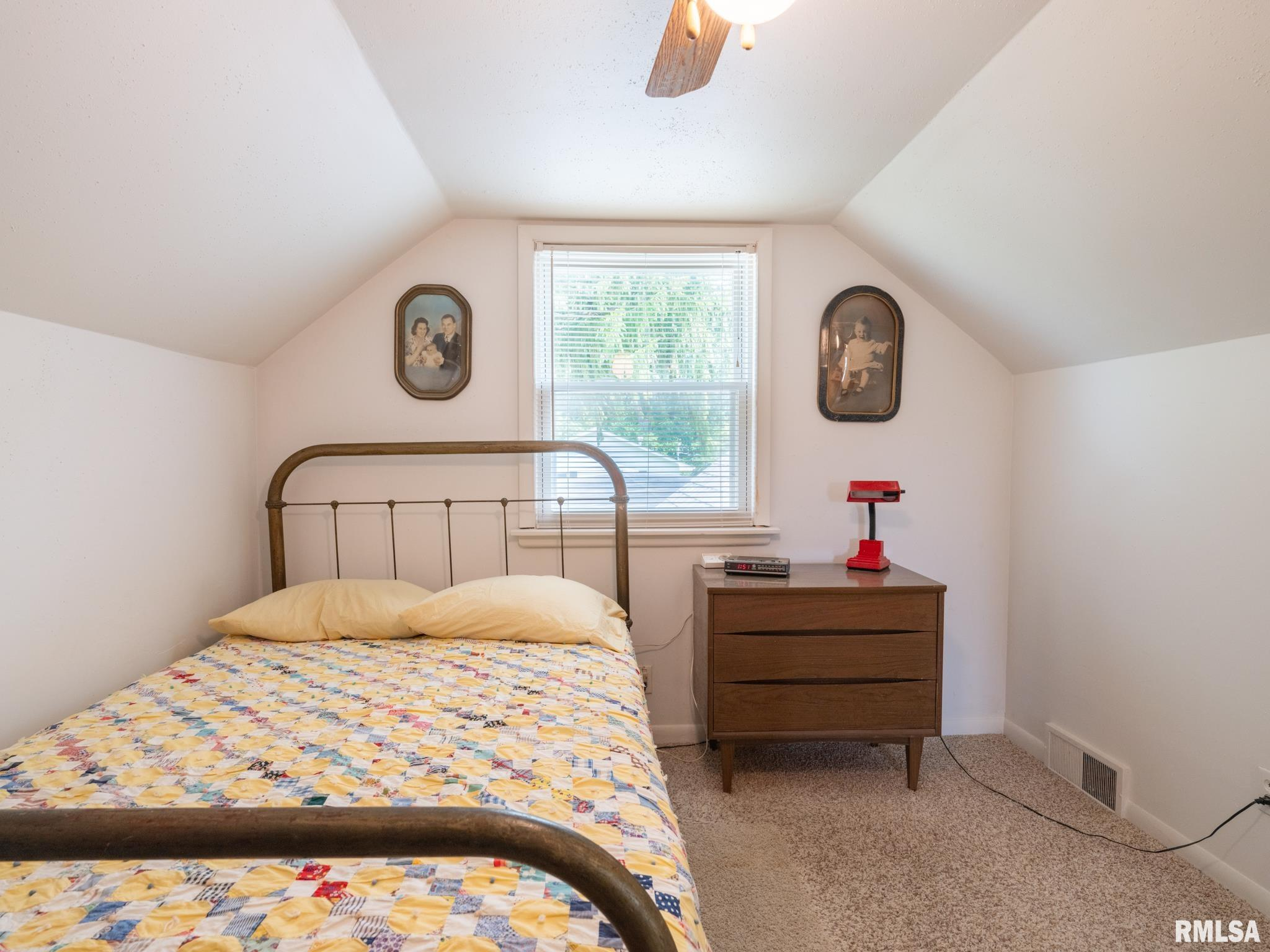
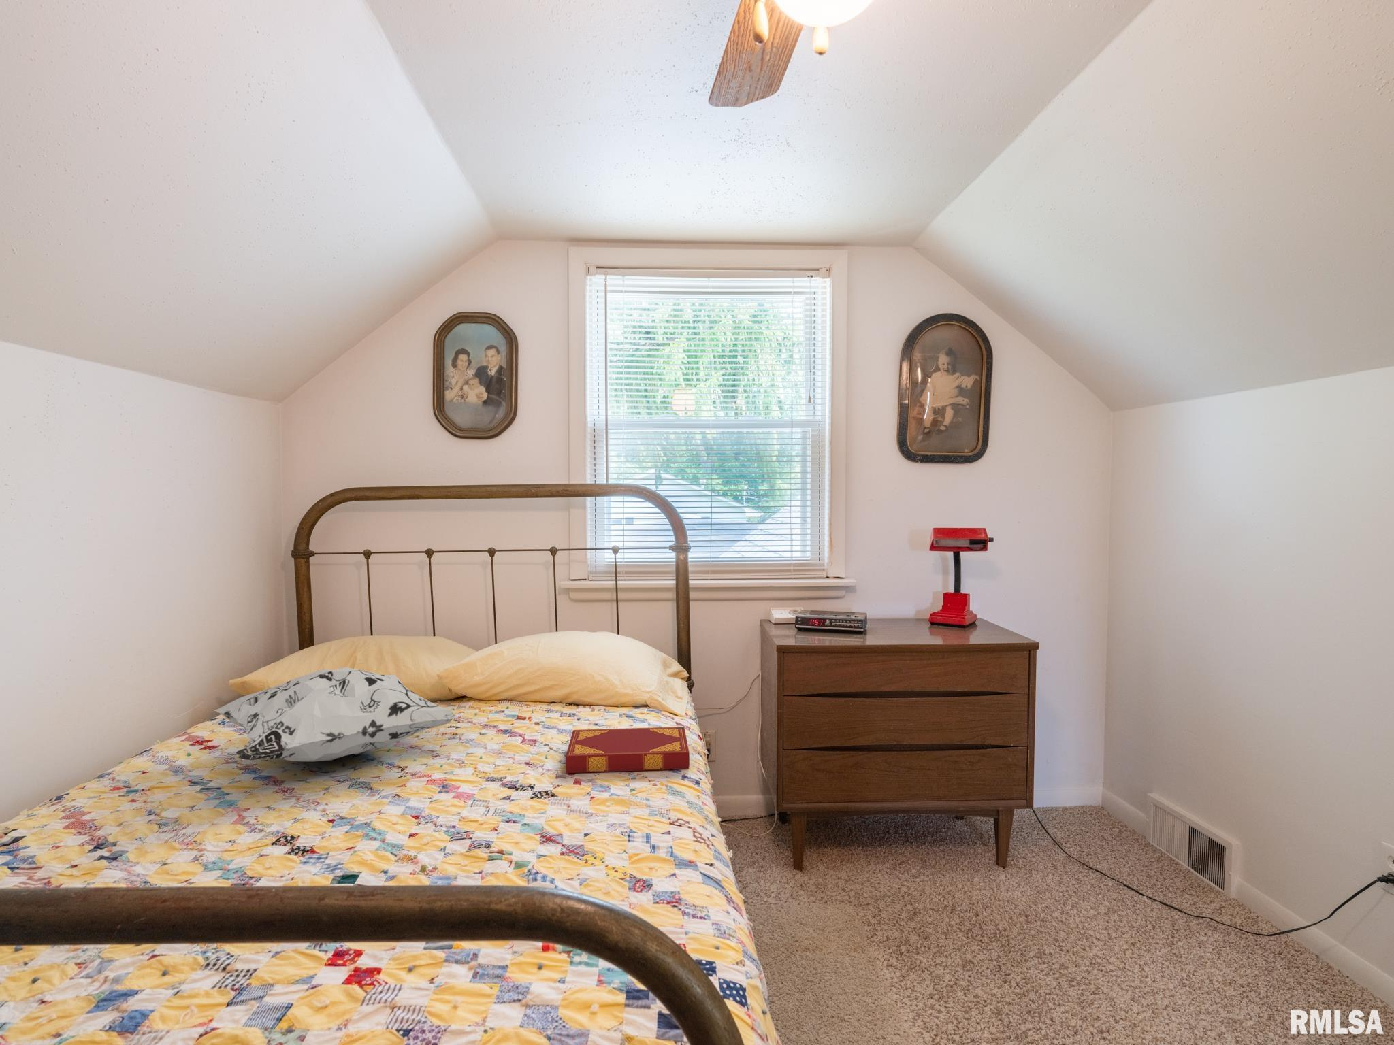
+ decorative pillow (334, 713)
+ hardback book (628, 749)
